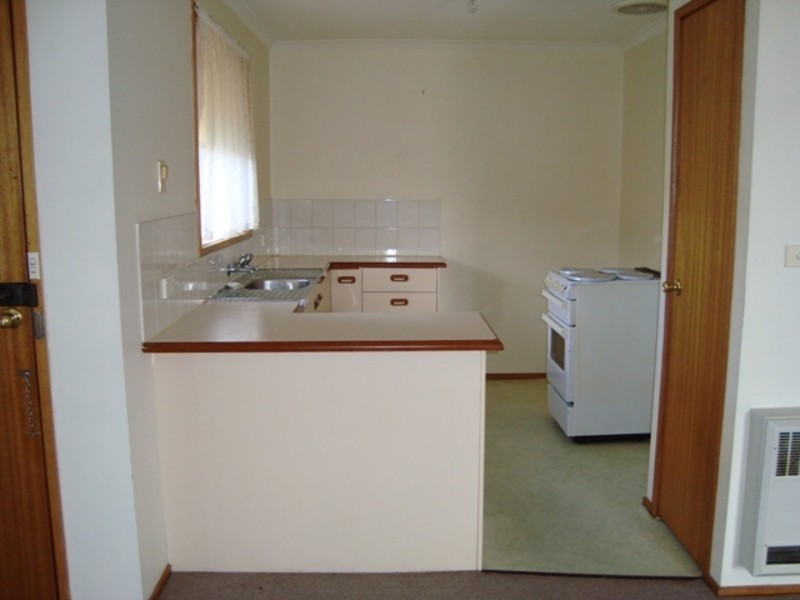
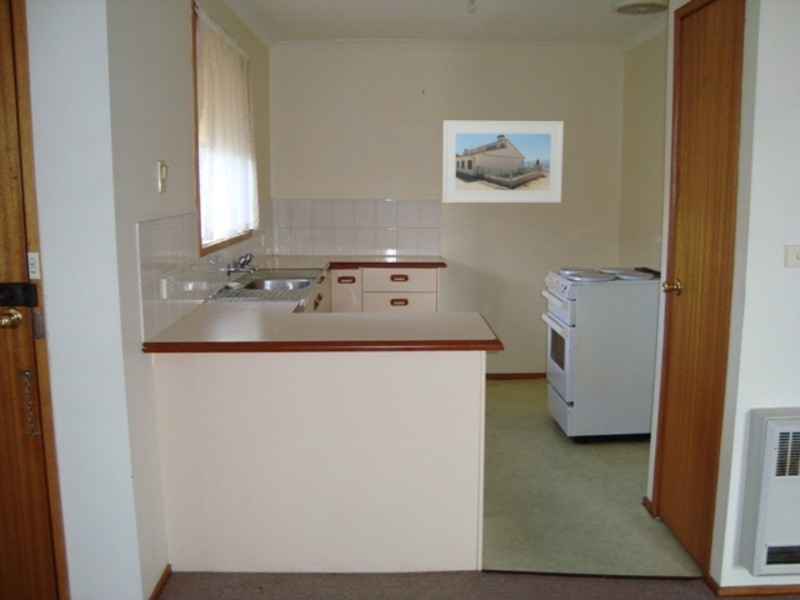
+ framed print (502, 162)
